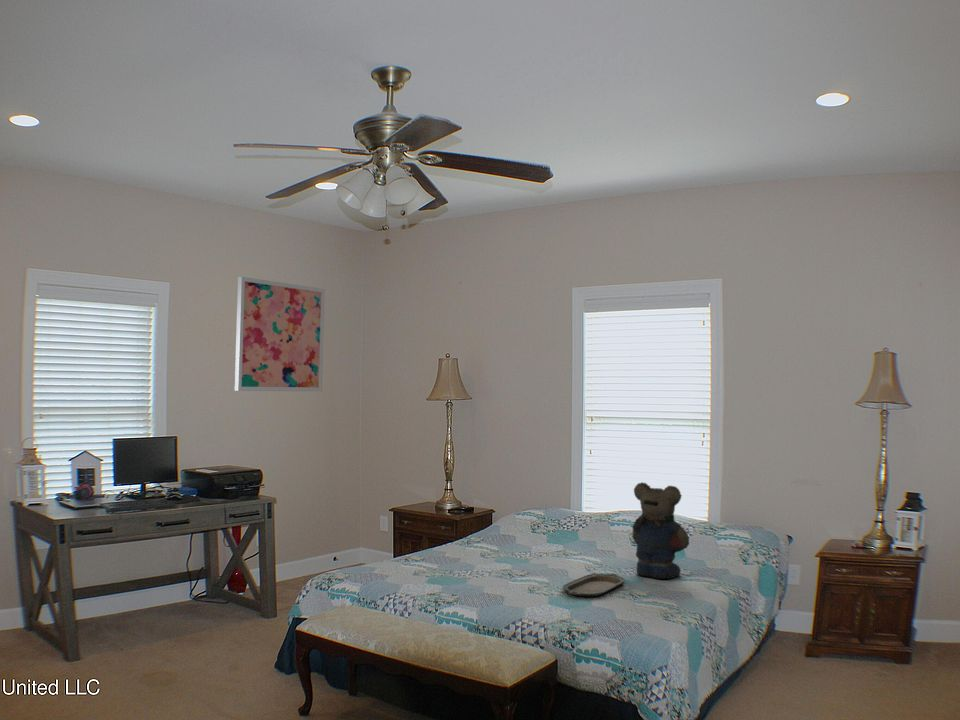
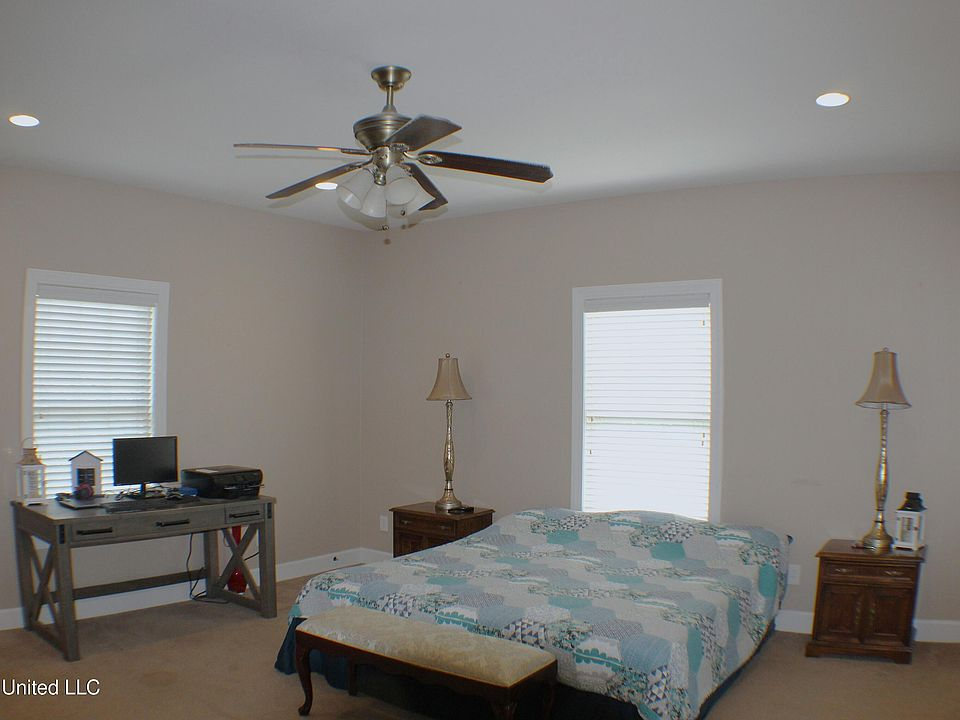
- wall art (282, 337)
- teddy bear (659, 529)
- serving tray (594, 586)
